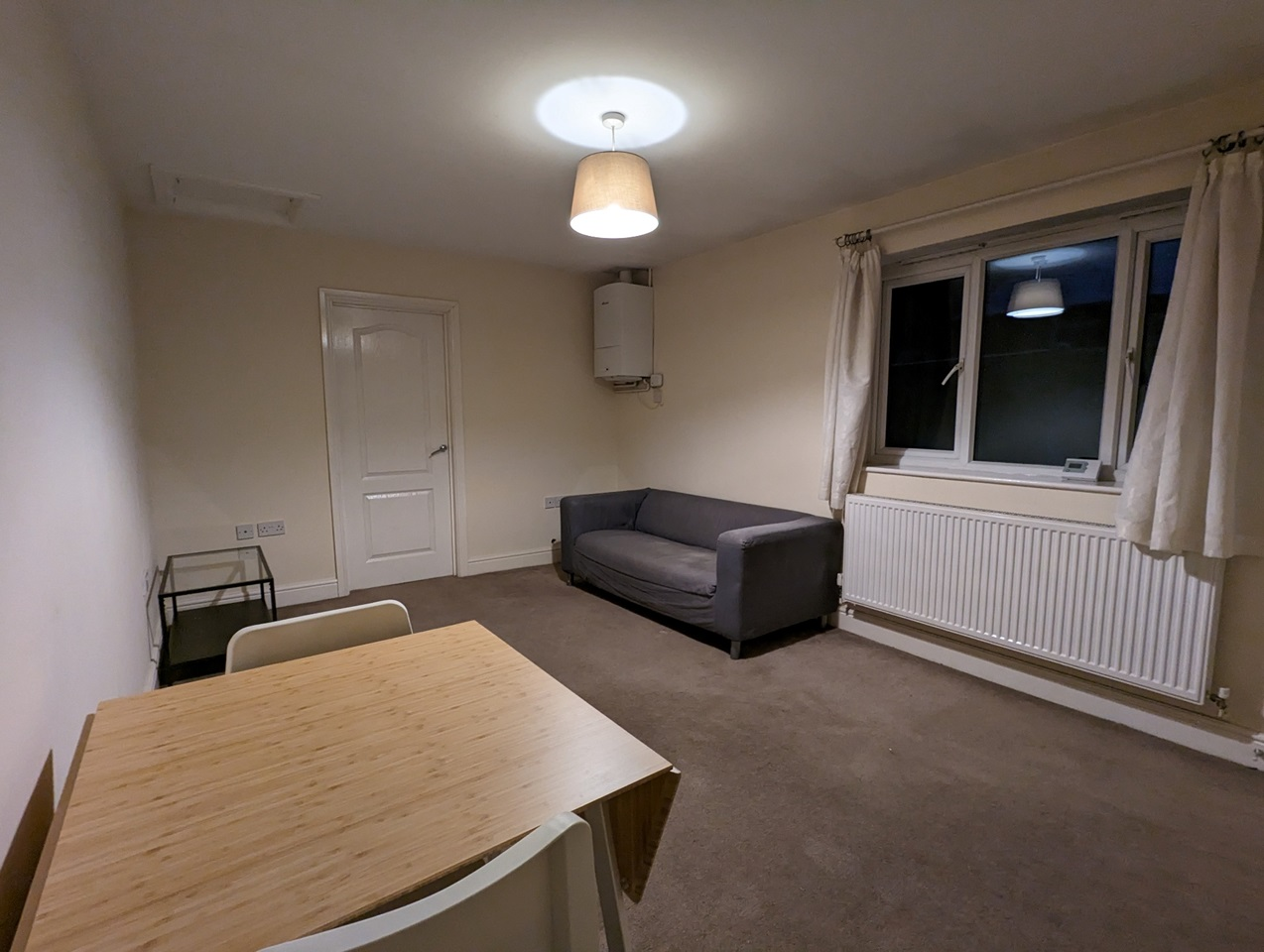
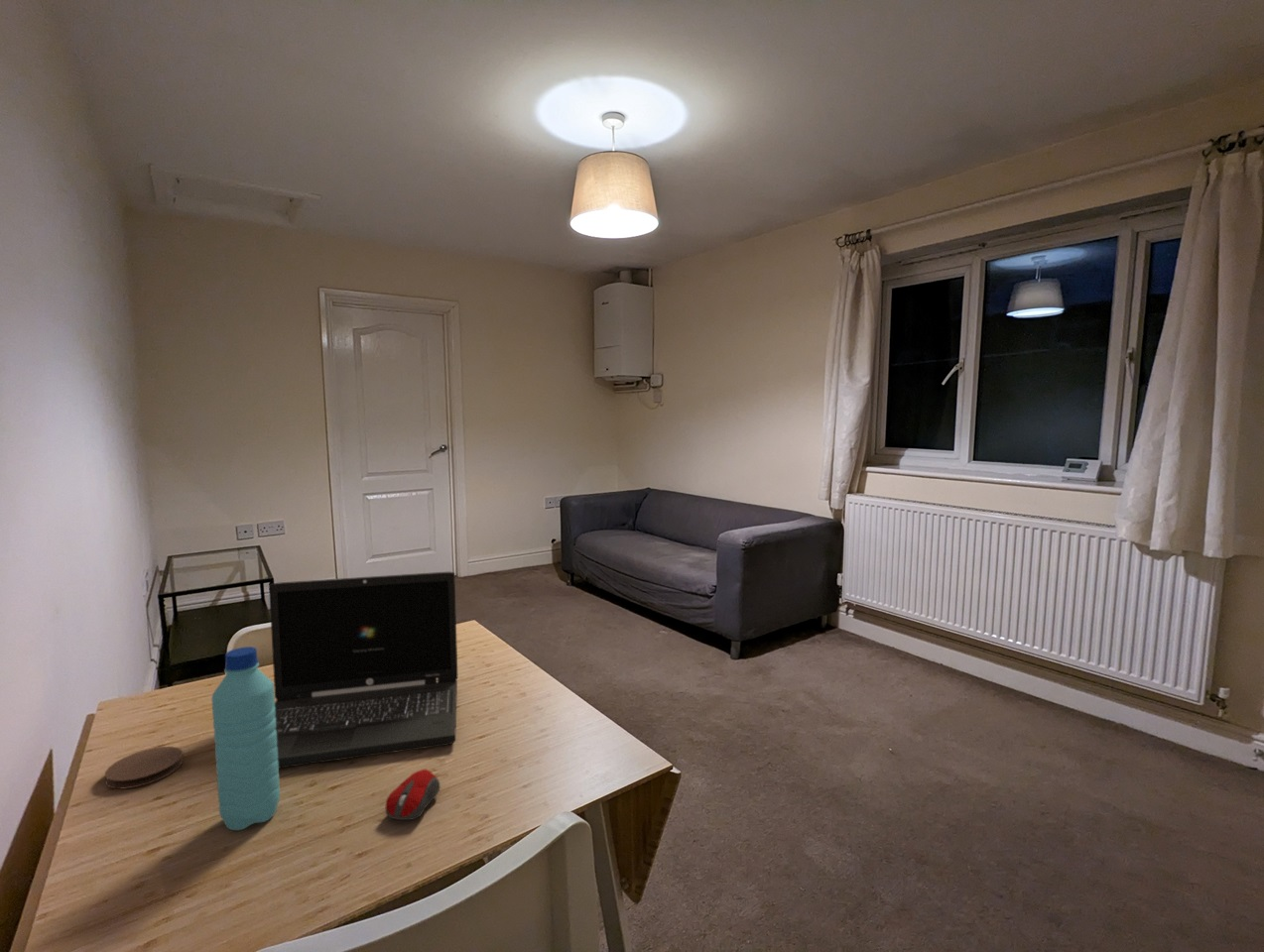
+ laptop (358, 659)
+ coaster (145, 767)
+ computer mouse (413, 791)
+ water bottle (246, 735)
